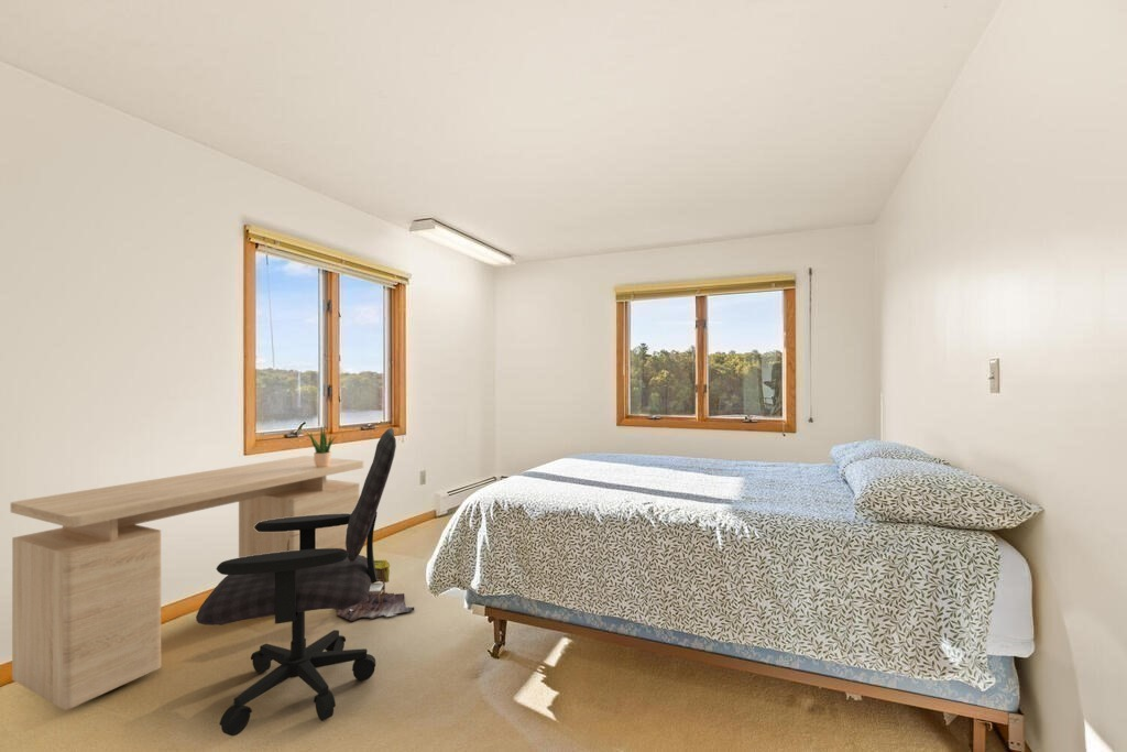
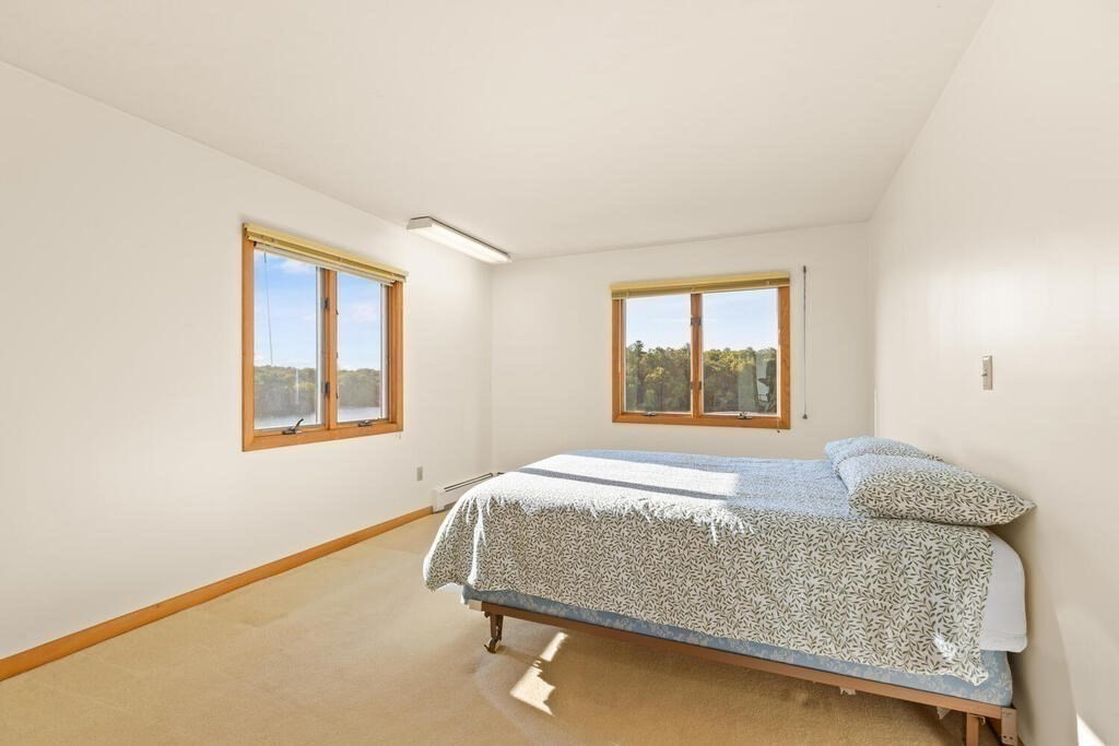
- office chair (307, 562)
- desk (239, 551)
- chair (375, 587)
- potted plant (321, 444)
